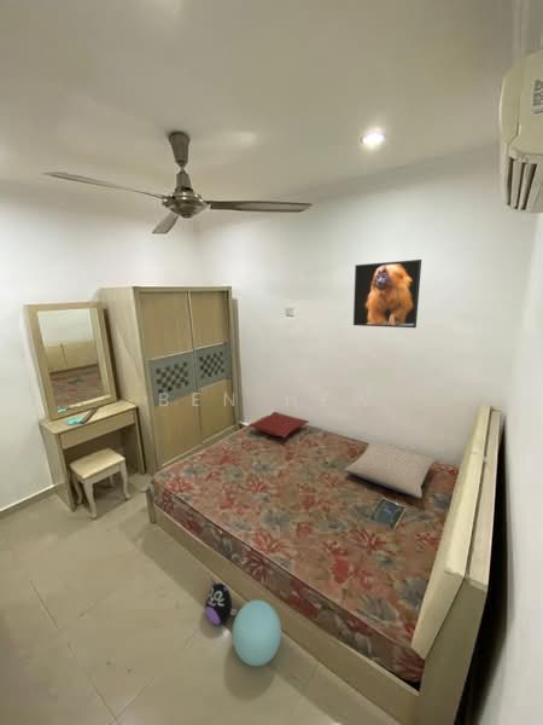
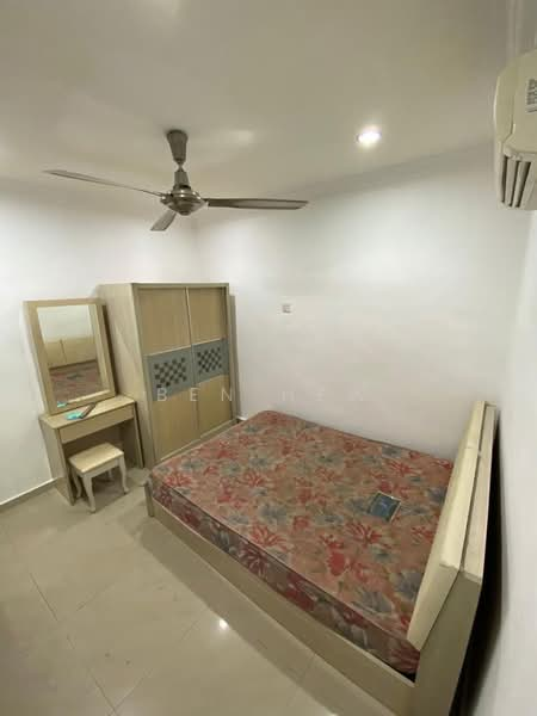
- plush toy (220, 601)
- pillow (279, 424)
- ball (256, 631)
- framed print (384, 295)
- pillow (391, 465)
